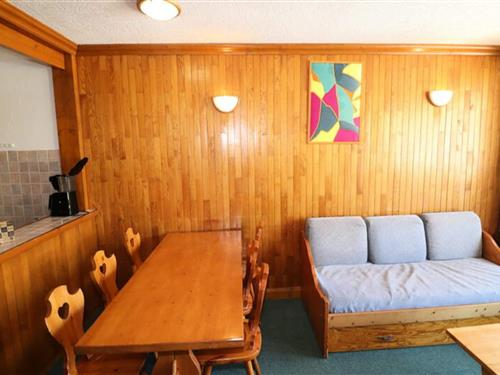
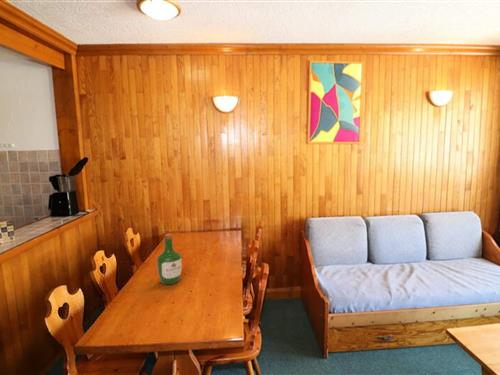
+ wine bottle (169, 257)
